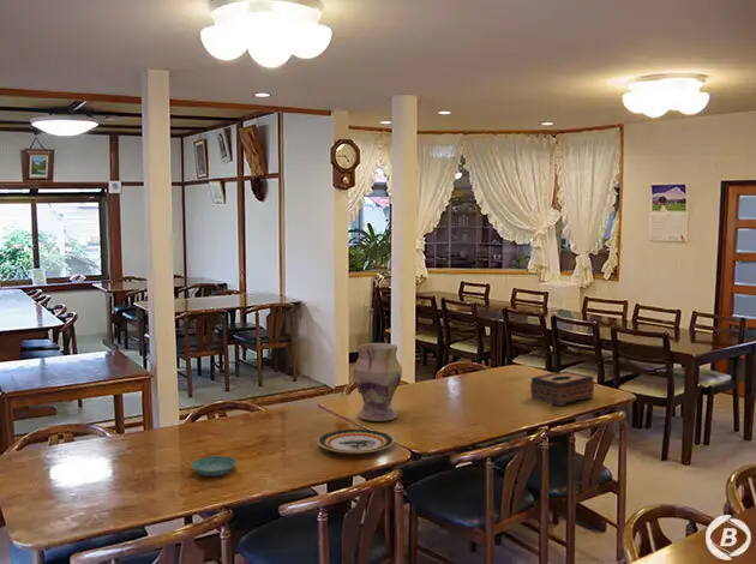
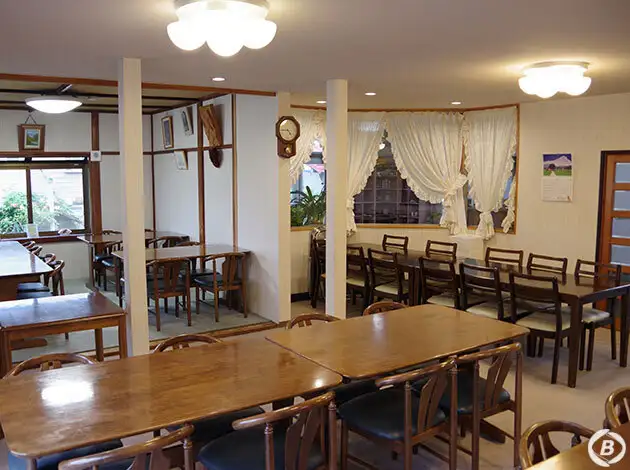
- plate (355, 443)
- saucer (214, 467)
- tissue box (562, 388)
- vase (377, 382)
